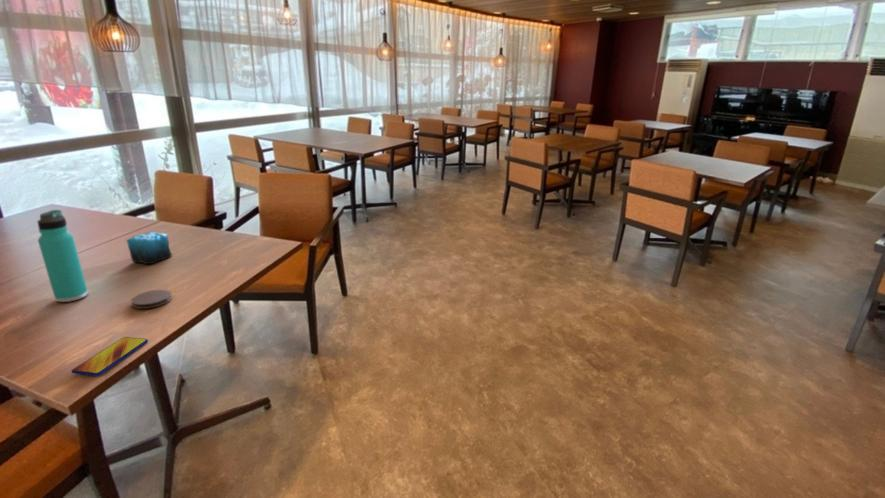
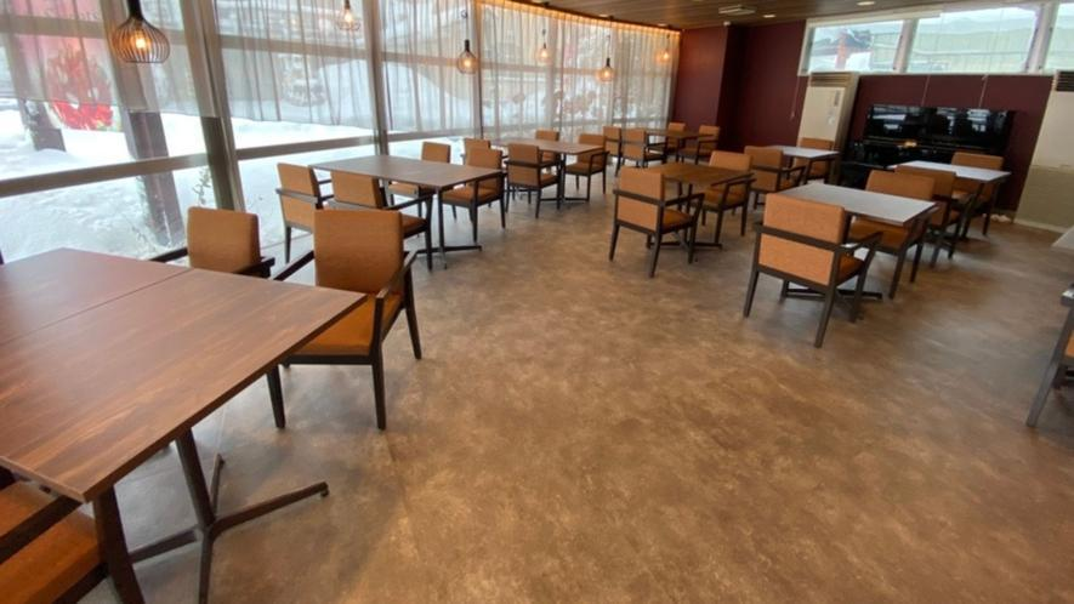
- thermos bottle (60, 255)
- candle (149, 242)
- coaster (151, 298)
- smartphone (111, 355)
